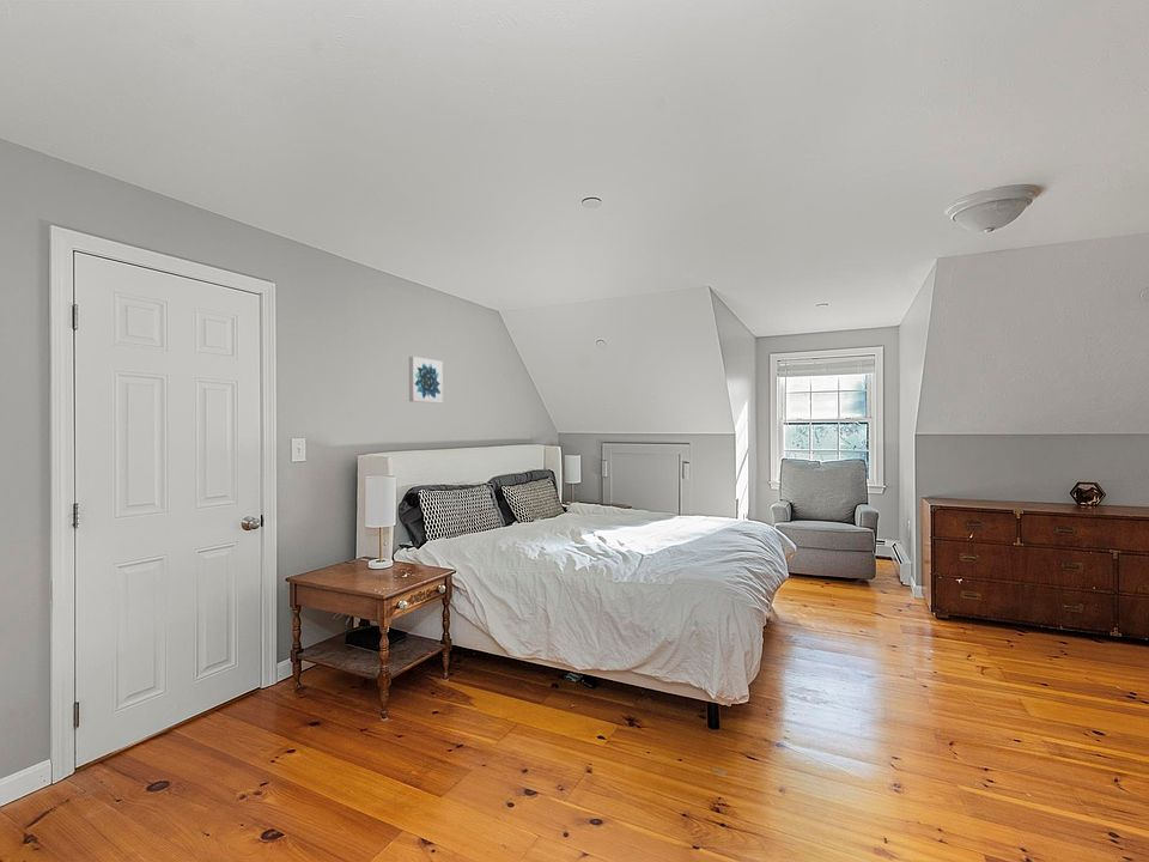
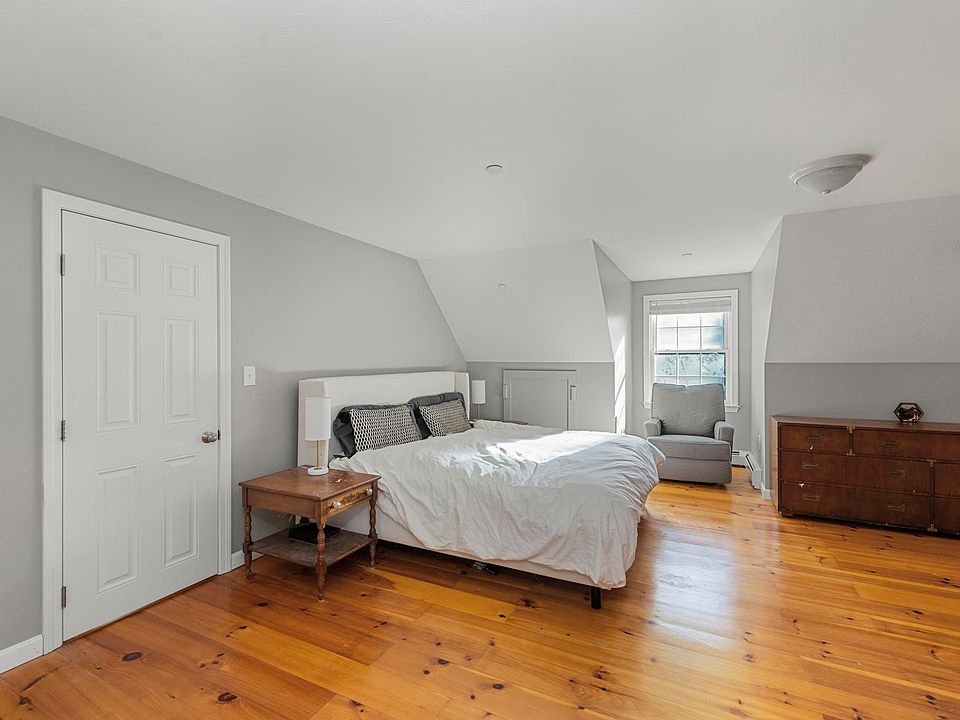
- wall art (426, 381)
